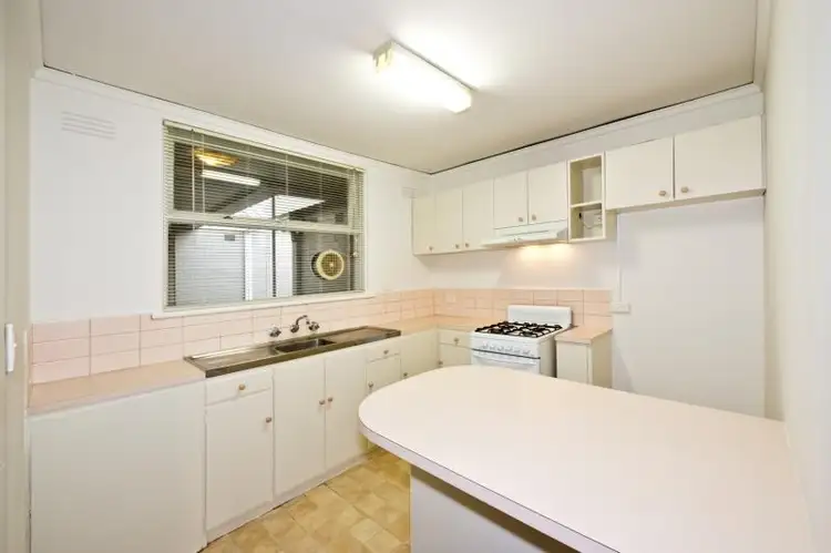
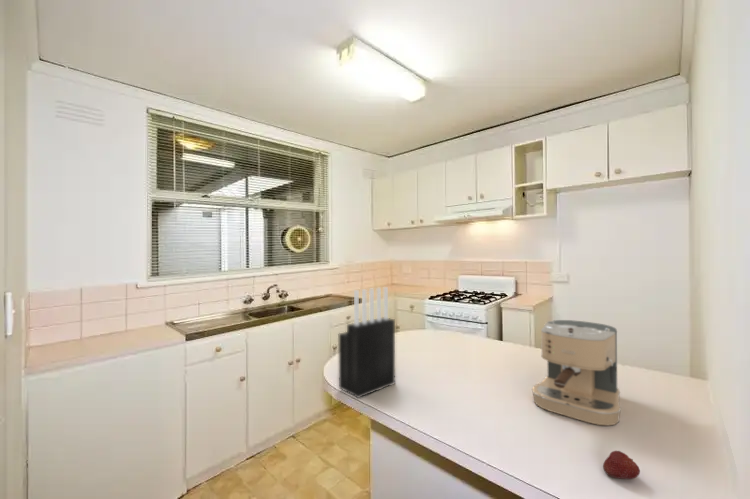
+ fruit (620, 464)
+ coffee maker (575, 365)
+ knife block (365, 336)
